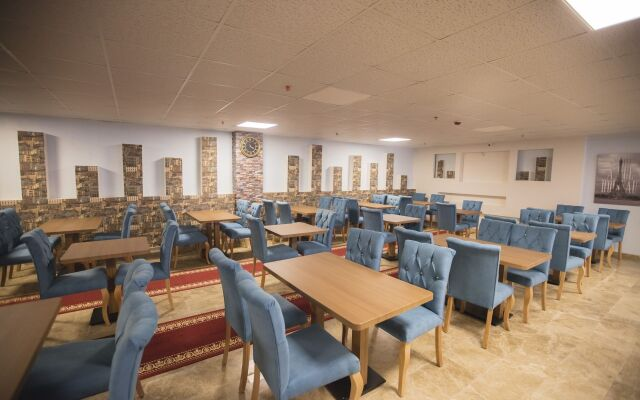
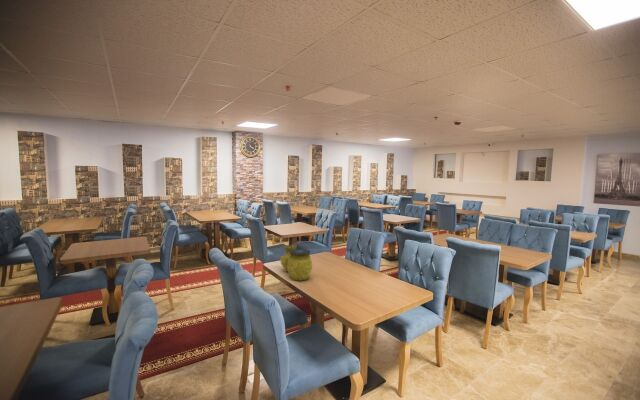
+ decorative vase (294, 261)
